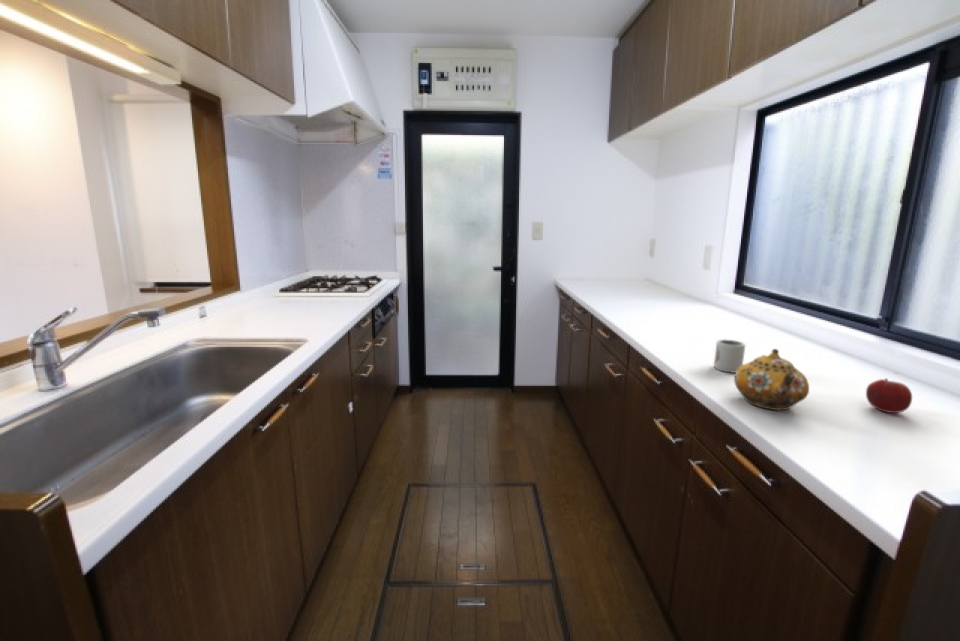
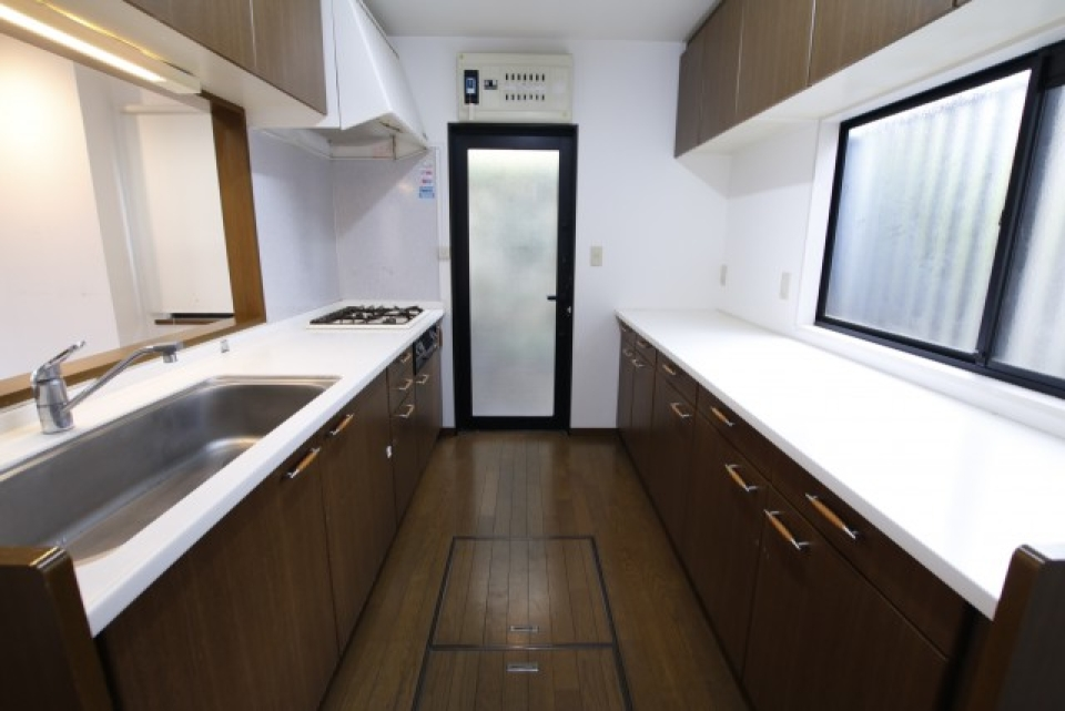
- fruit (888, 395)
- cup (729, 354)
- teapot (771, 376)
